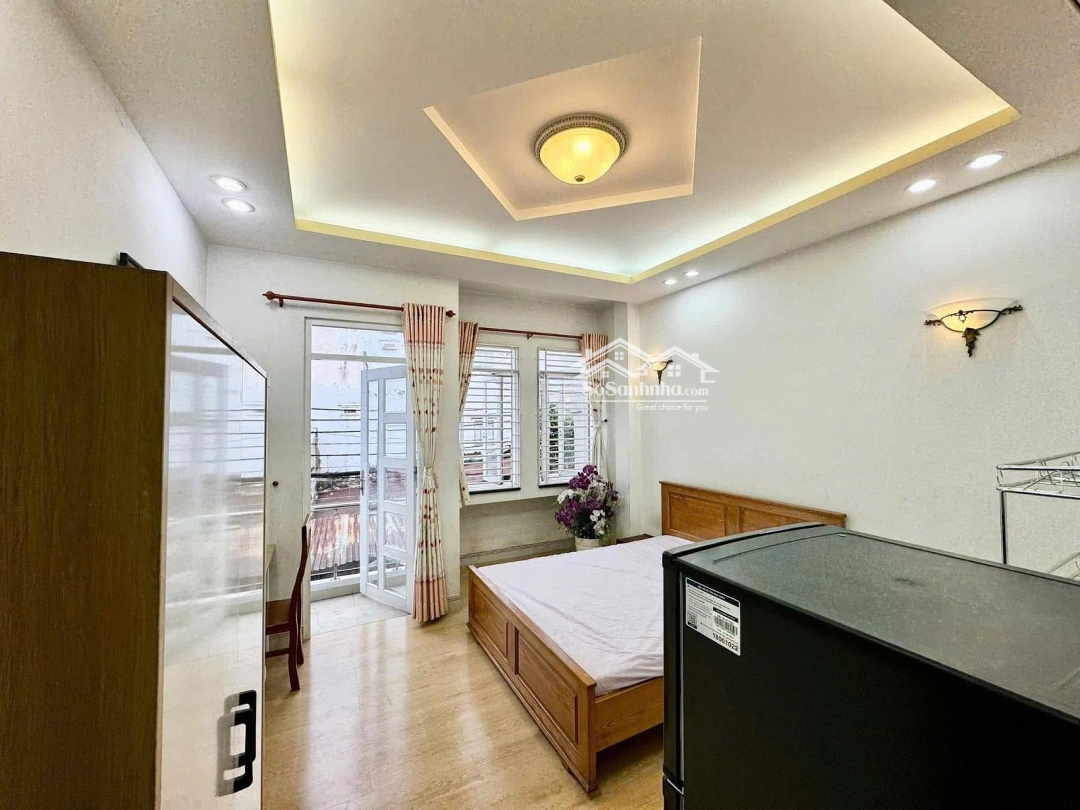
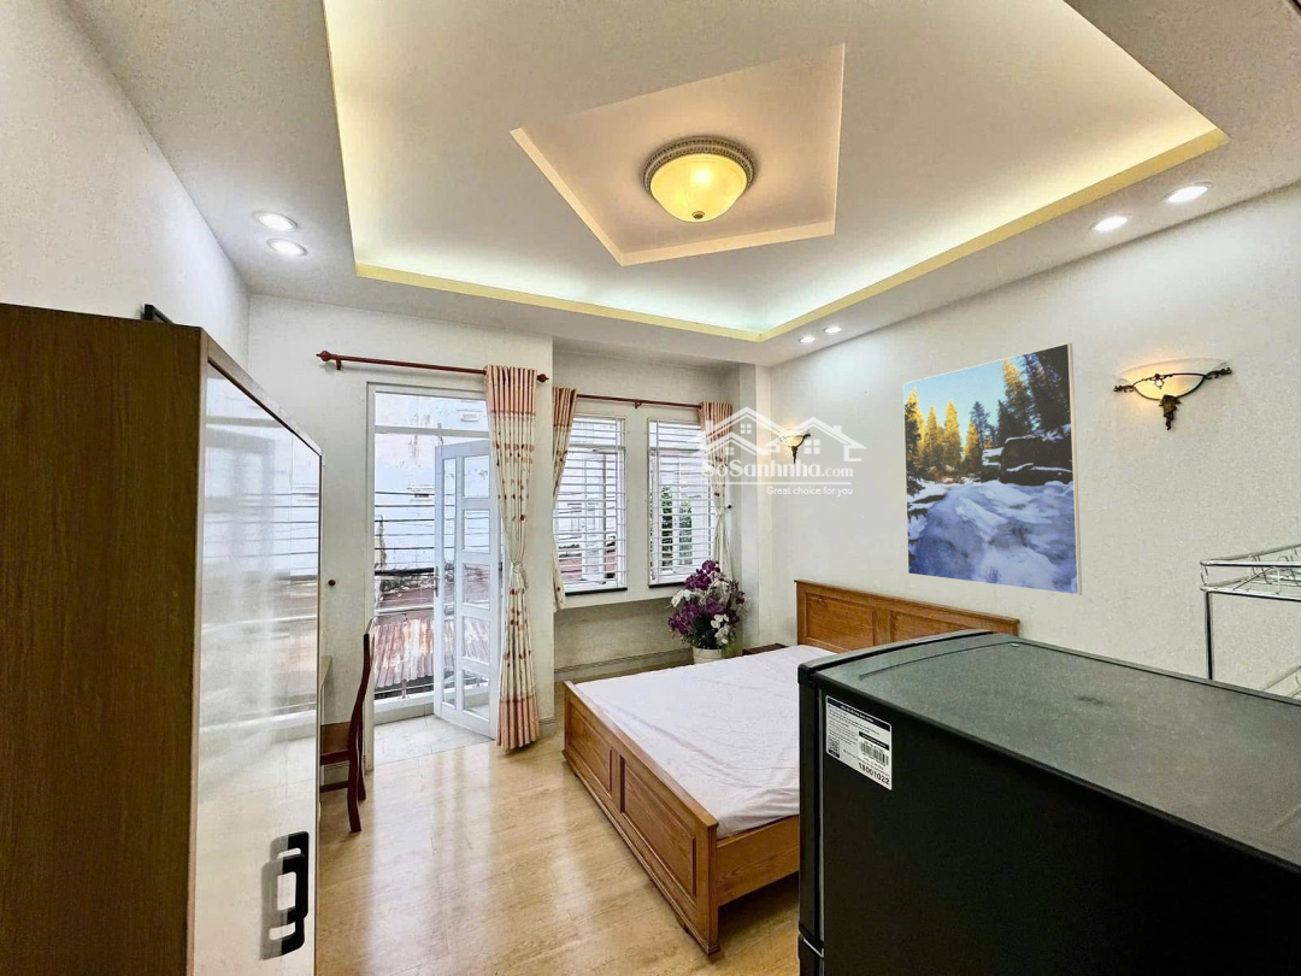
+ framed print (979, 474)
